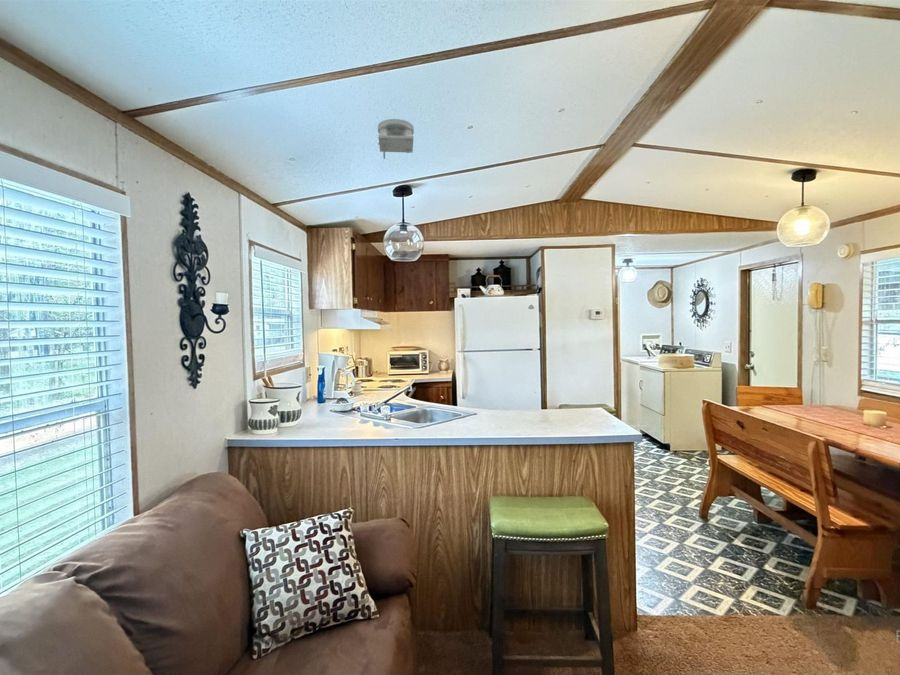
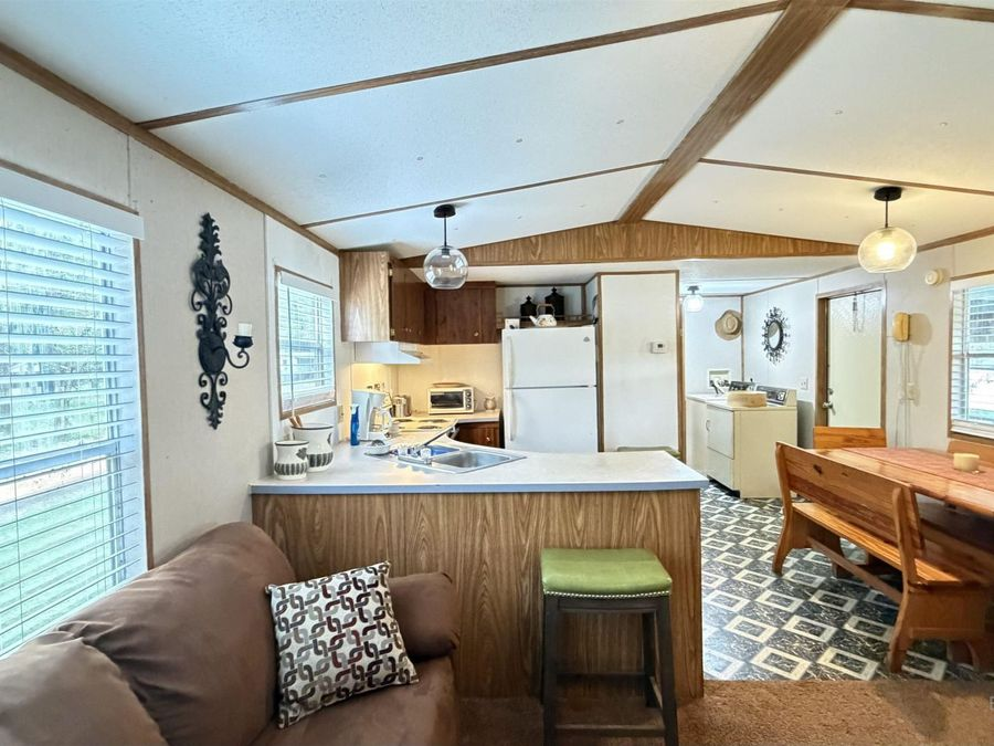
- smoke detector (396, 142)
